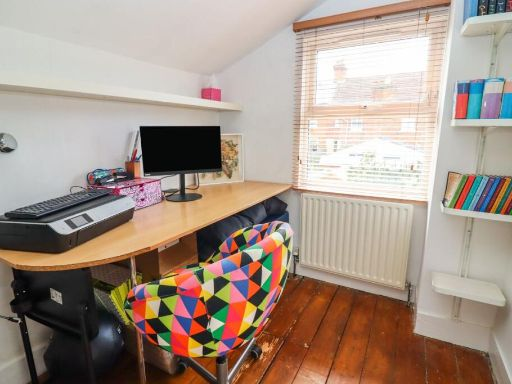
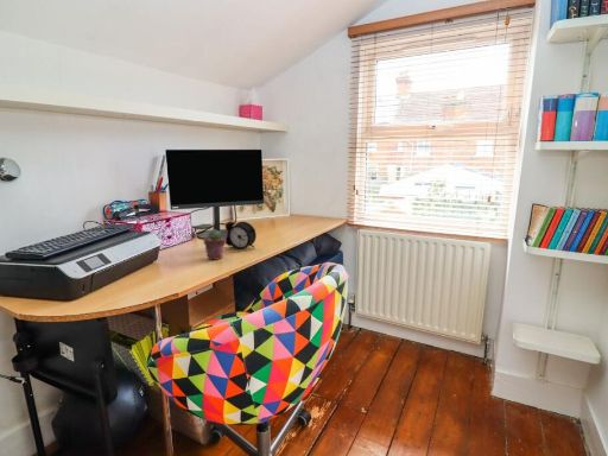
+ alarm clock (240, 235)
+ potted succulent (214, 243)
